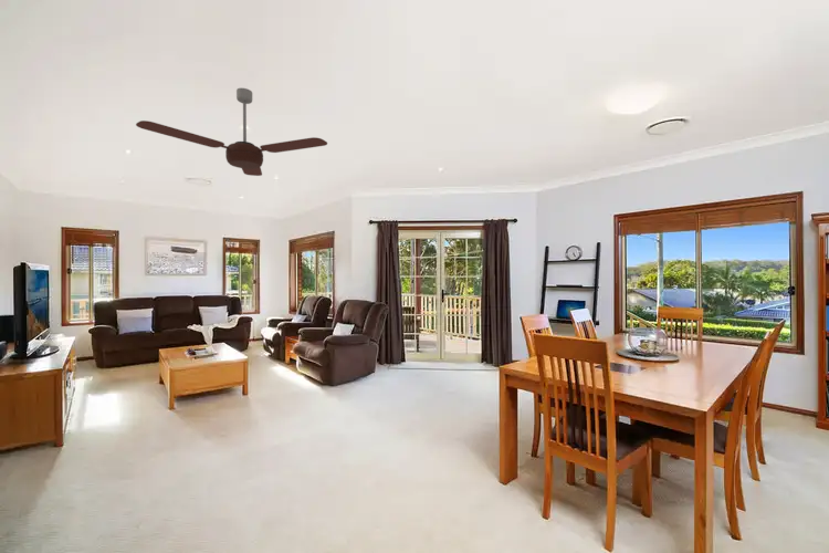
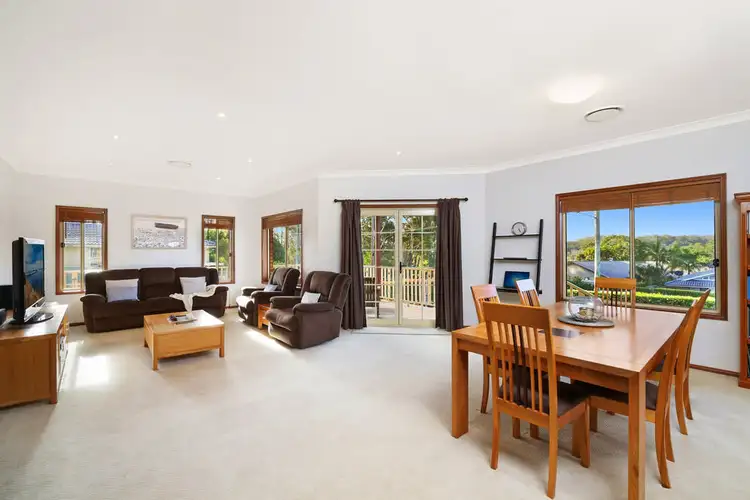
- ceiling fan (243, 132)
